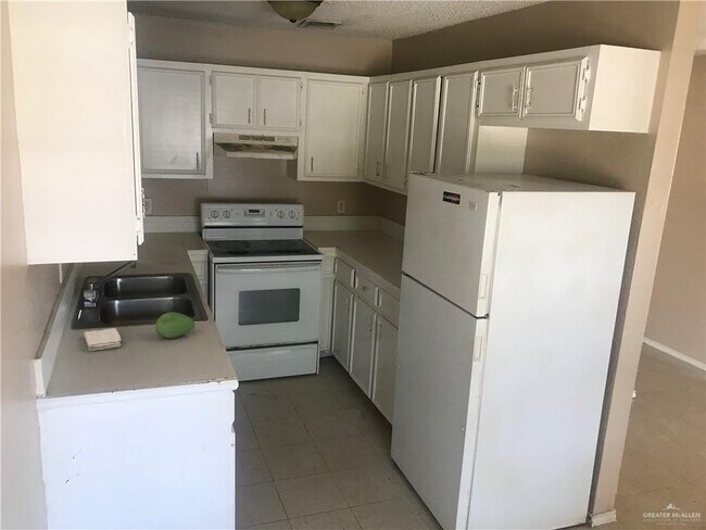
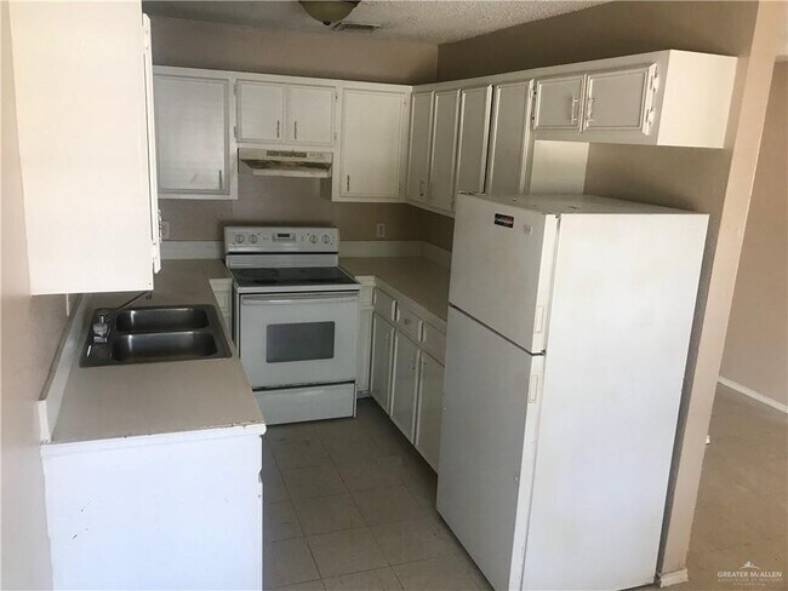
- washcloth (102, 338)
- fruit (175, 325)
